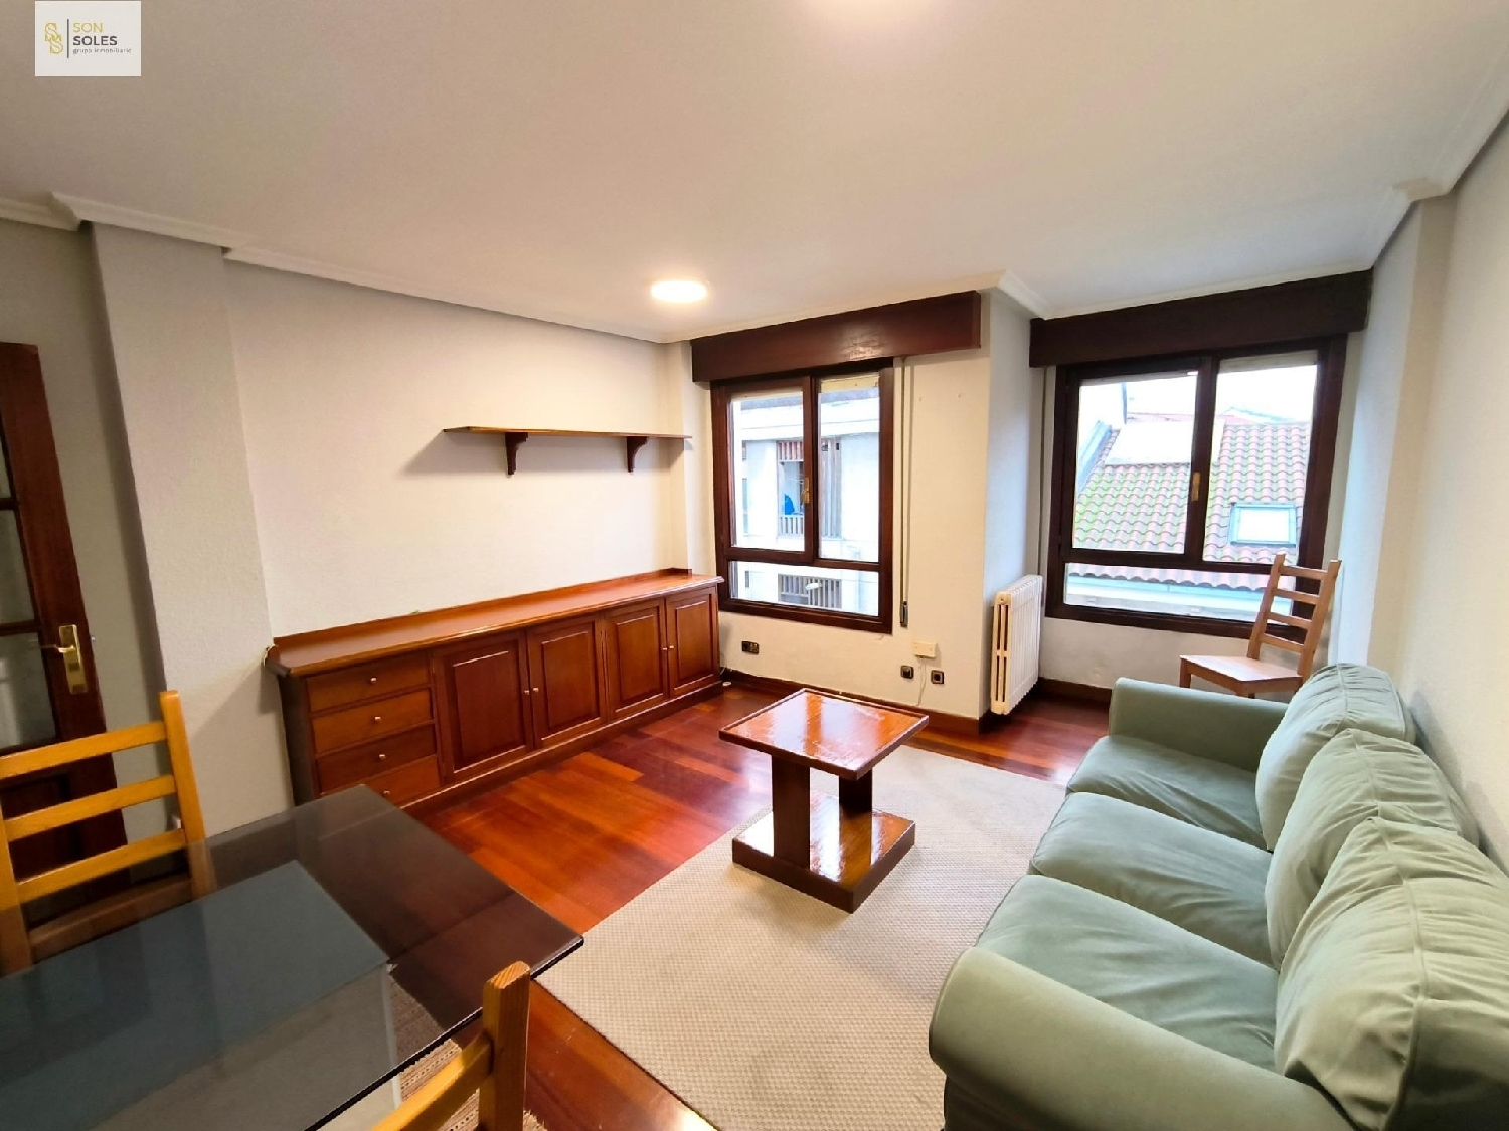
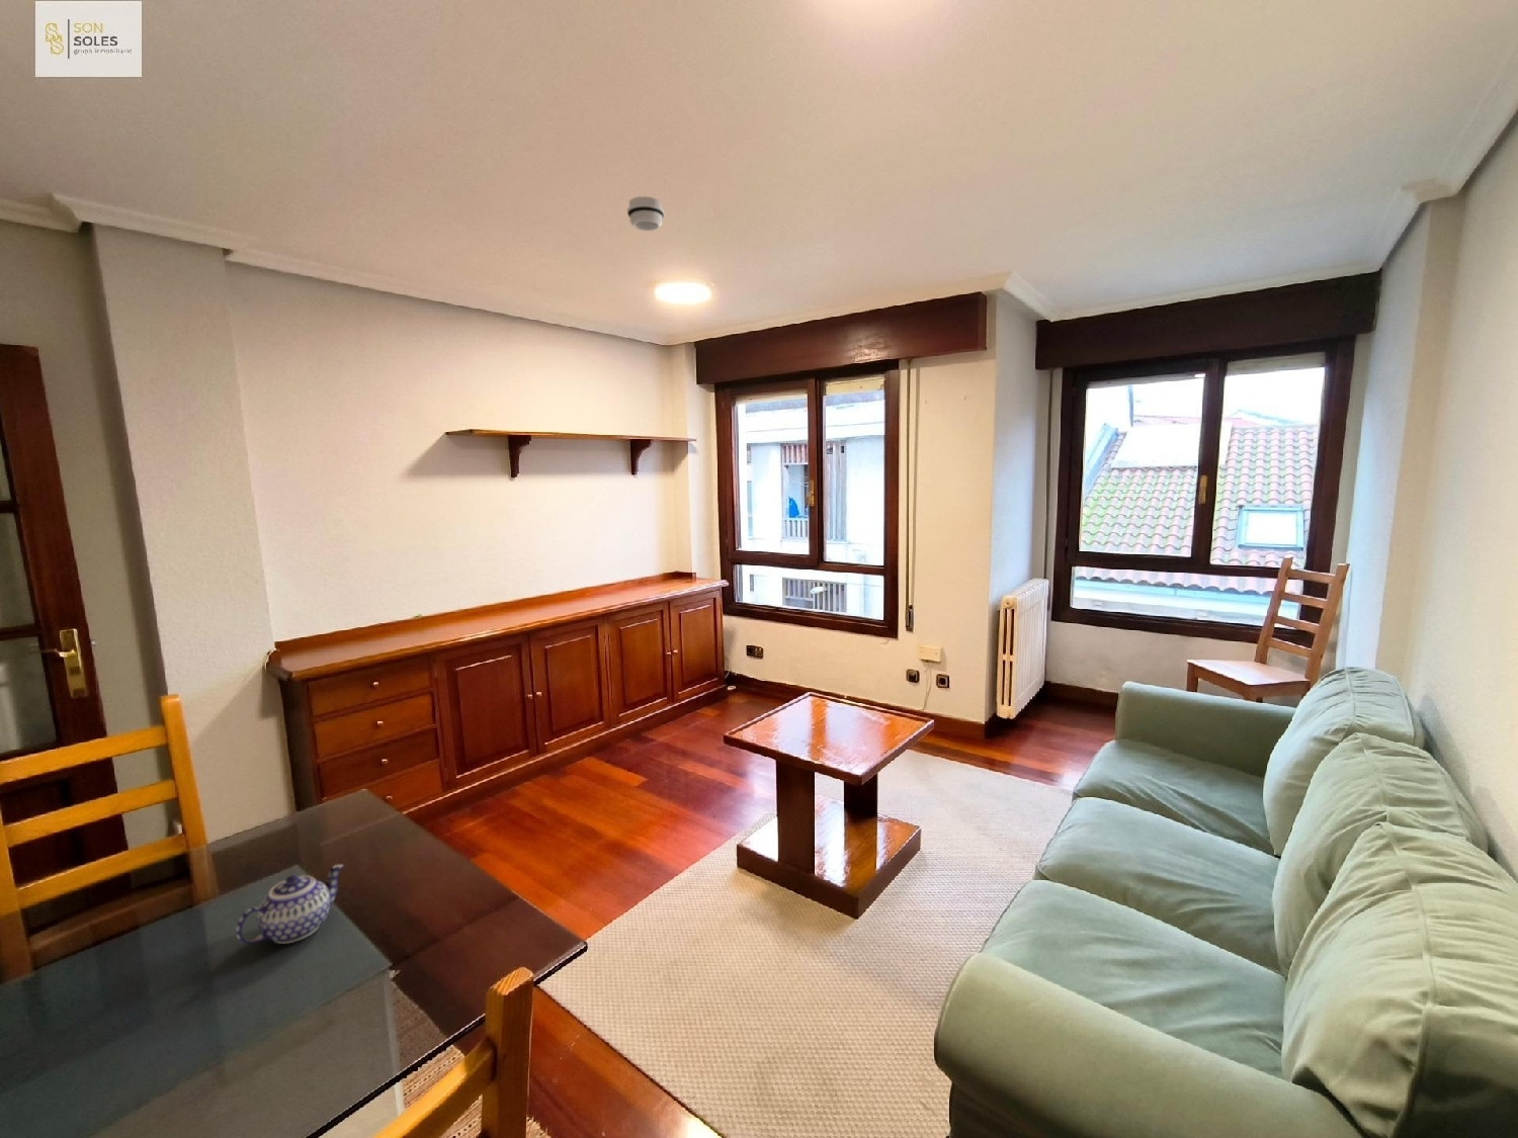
+ teapot (294, 904)
+ smoke detector (645, 214)
